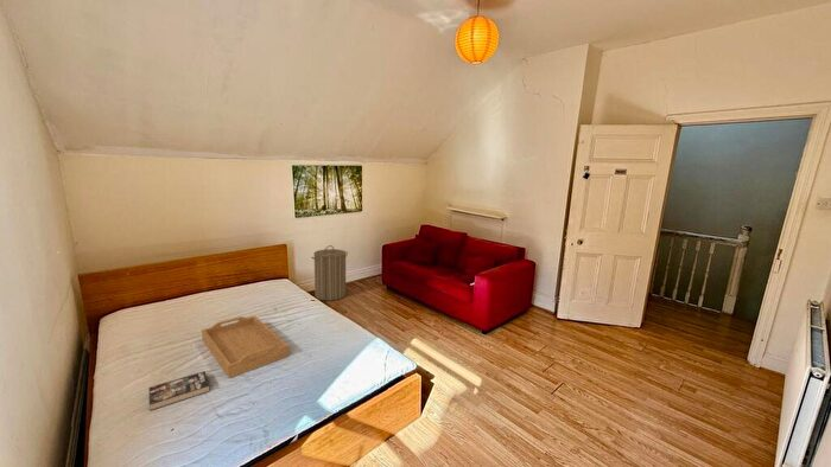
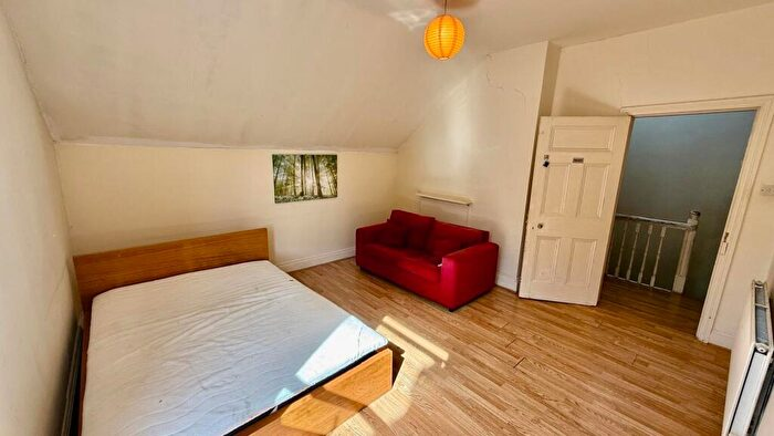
- book (179, 389)
- serving tray (243, 340)
- laundry hamper (330, 270)
